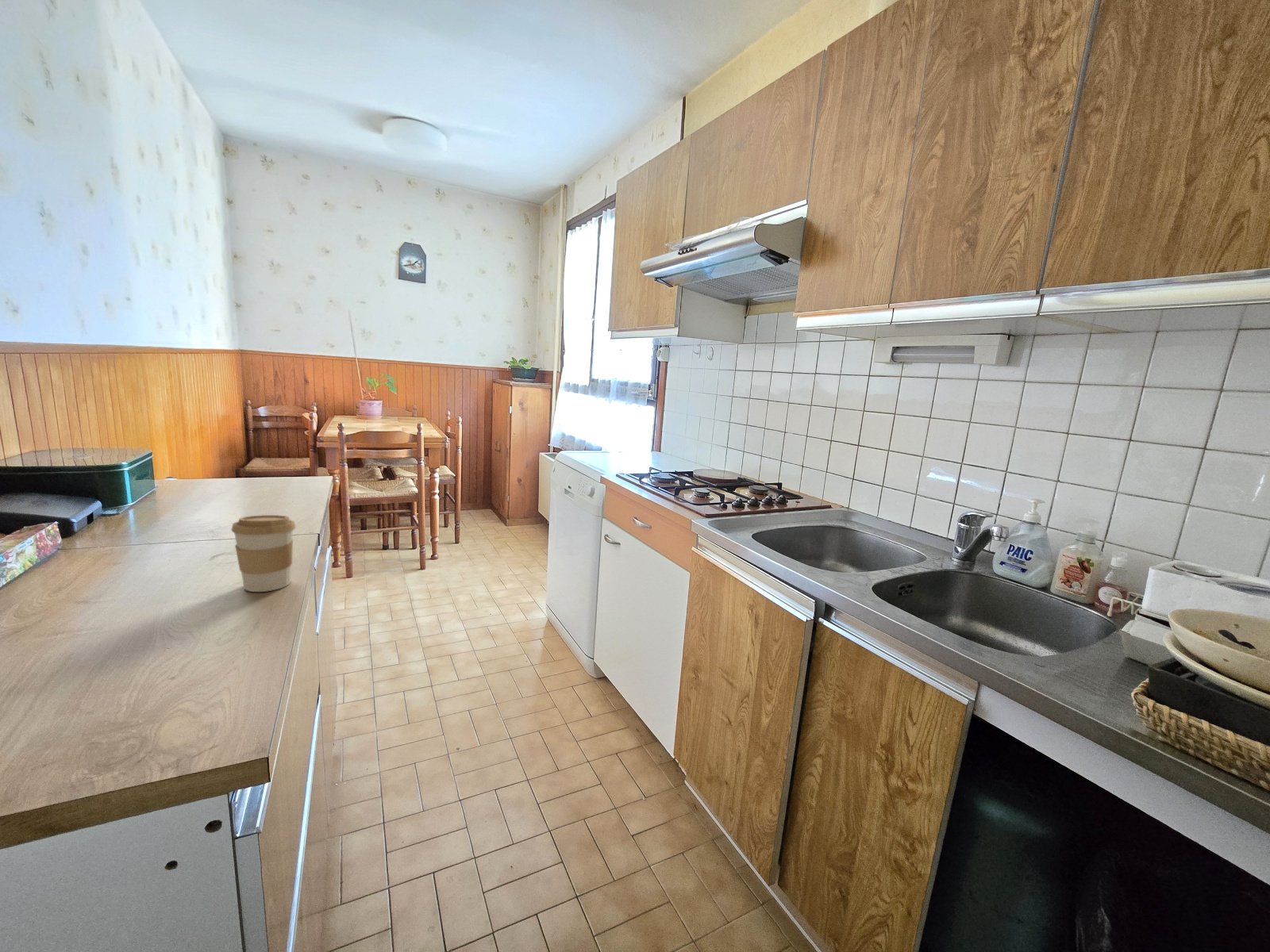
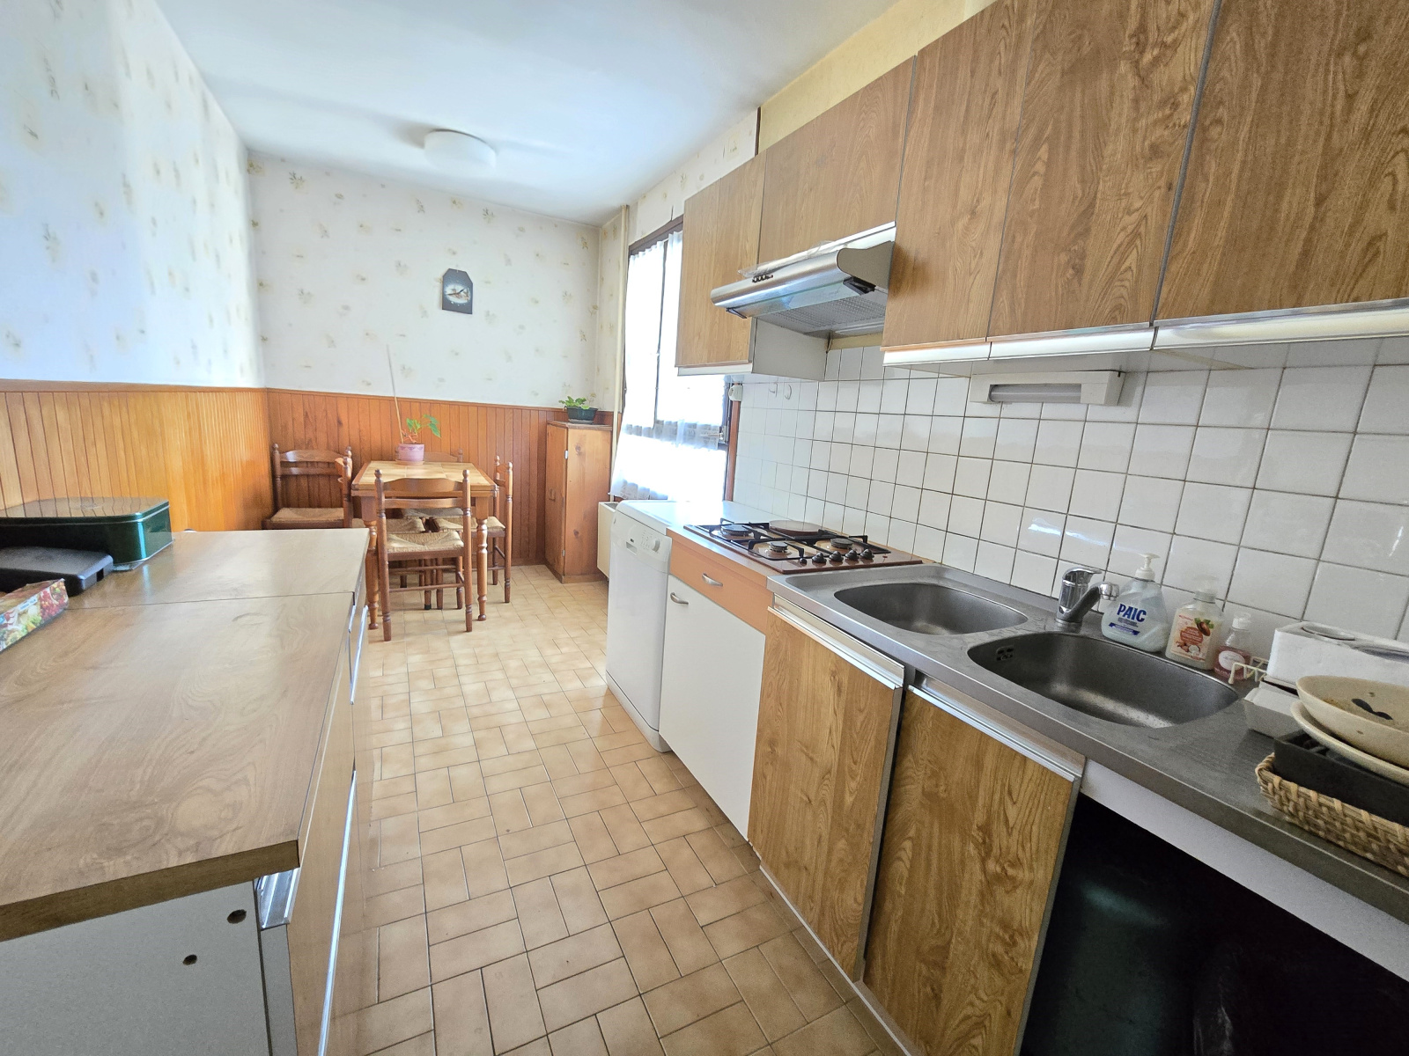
- coffee cup (265, 550)
